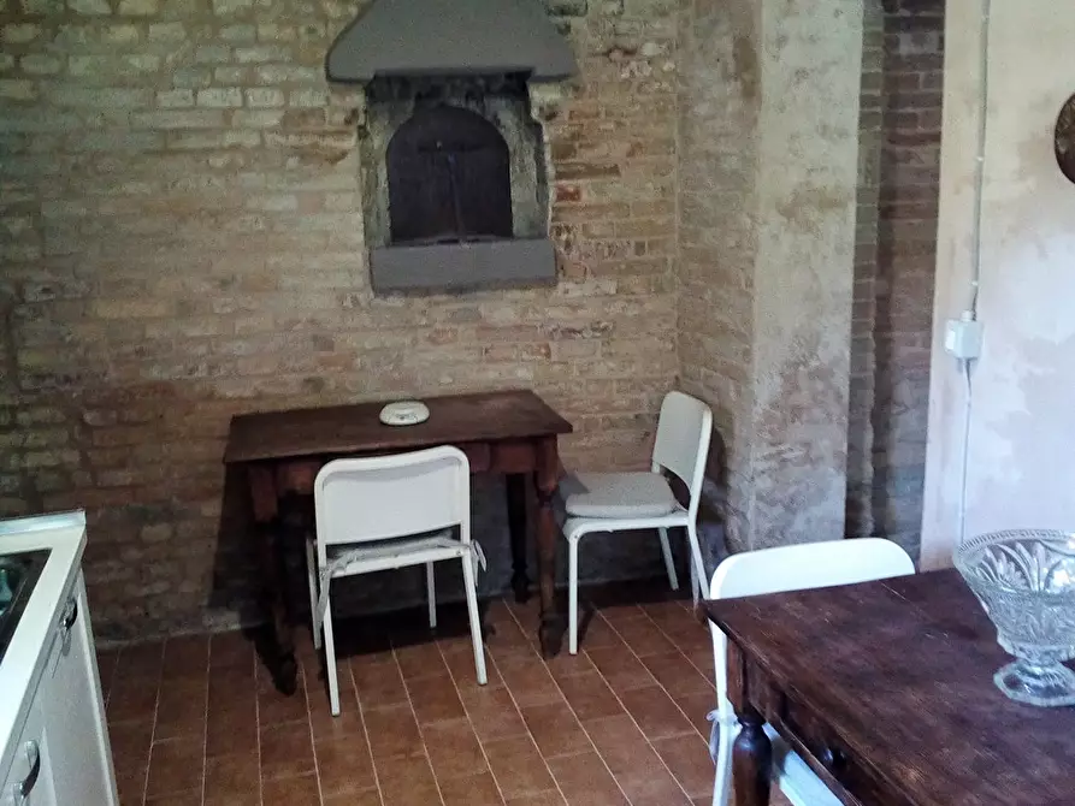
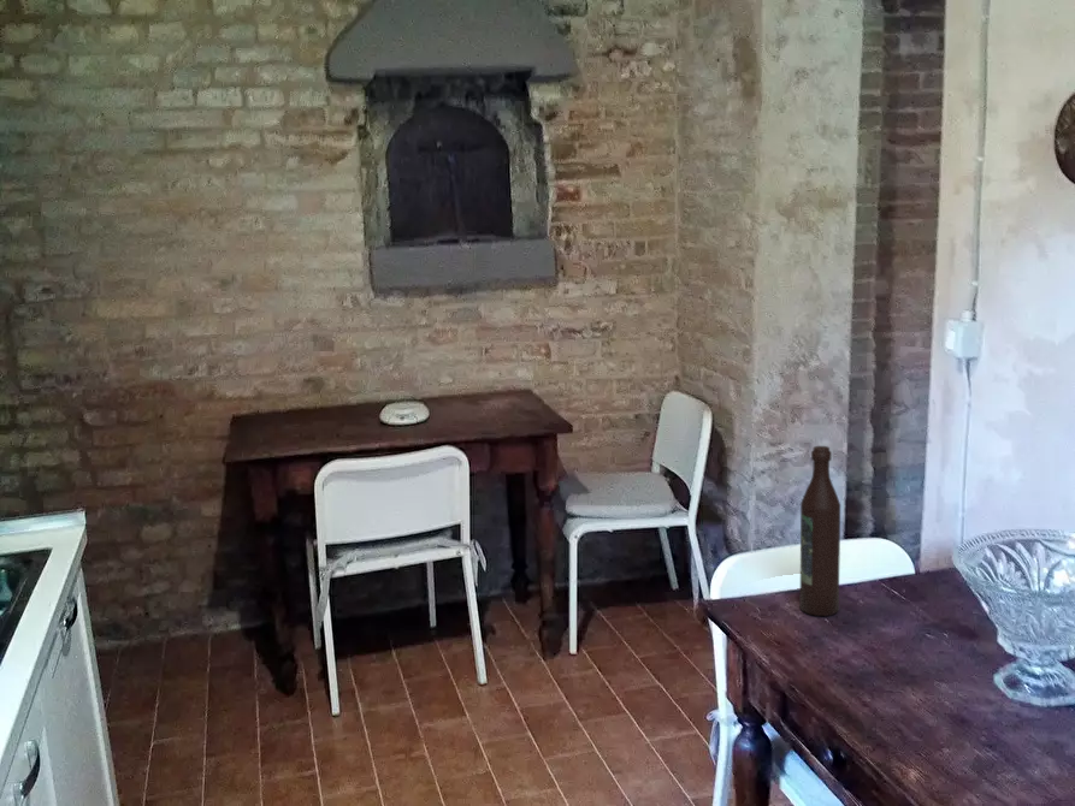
+ wine bottle (820, 529)
